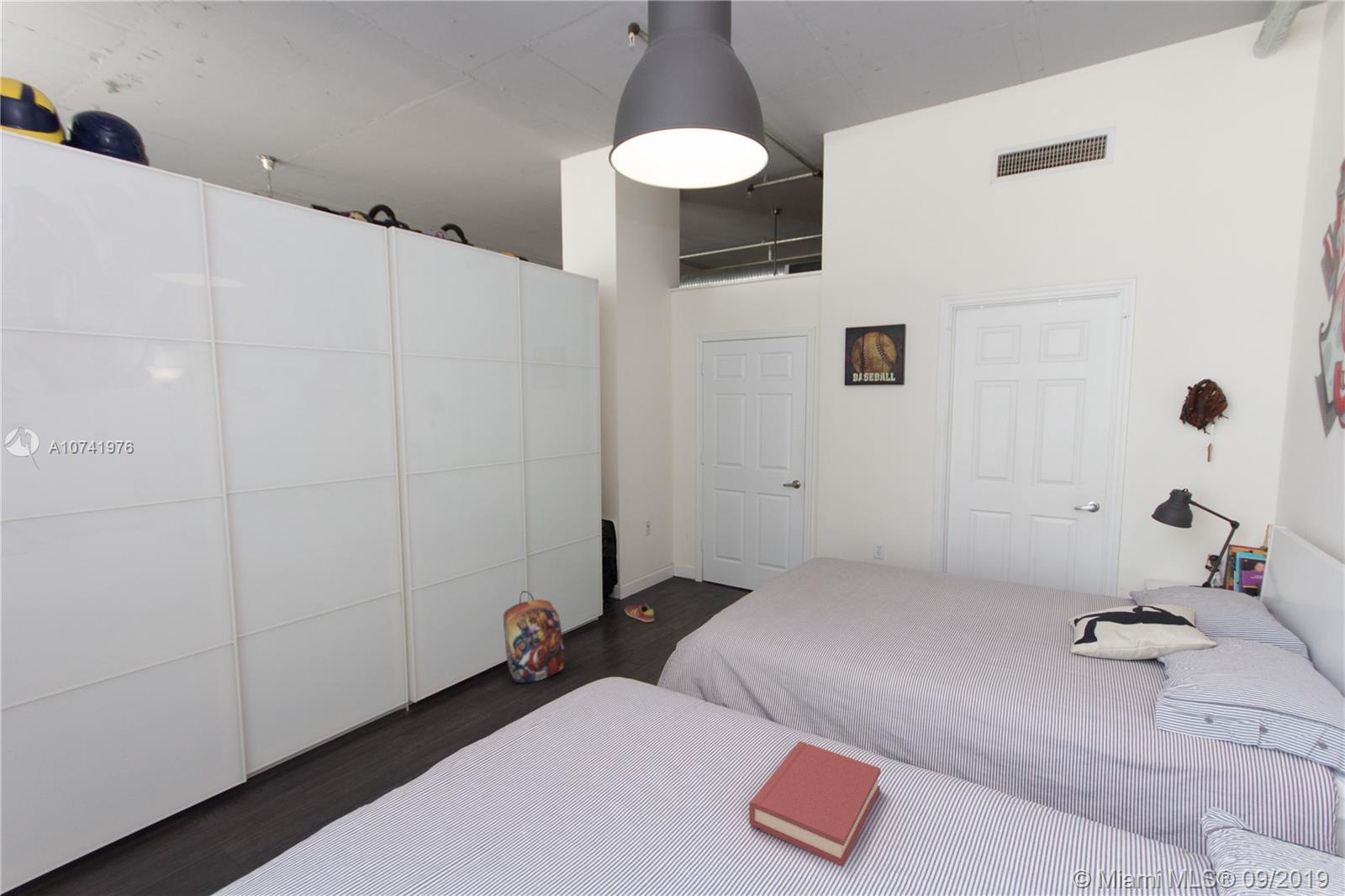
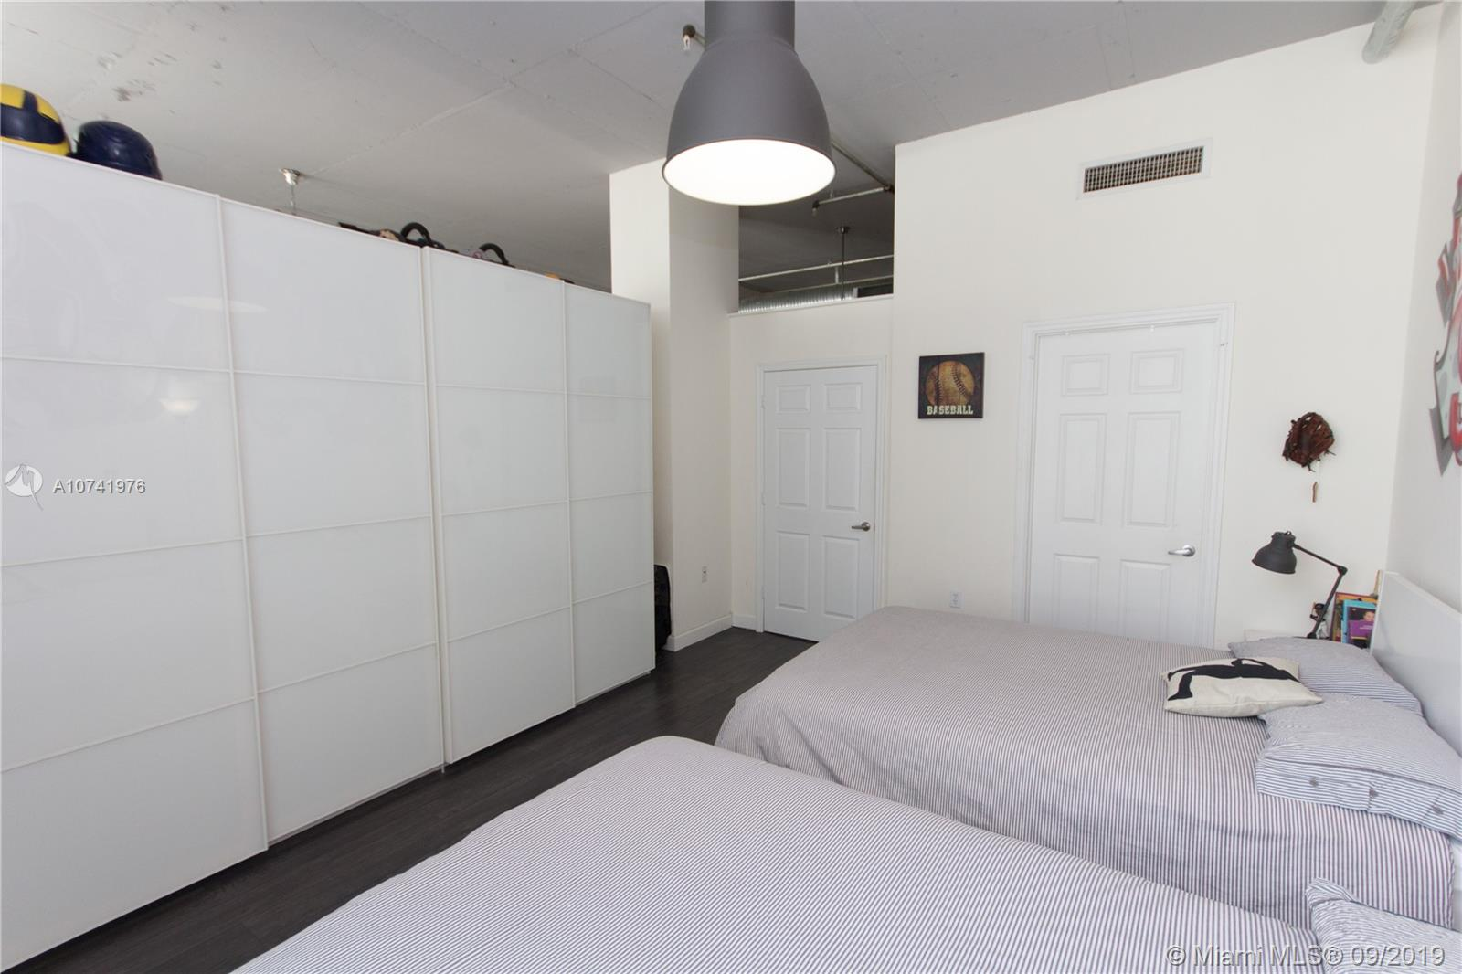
- backpack (533, 635)
- hardback book (817, 795)
- shoe (639, 609)
